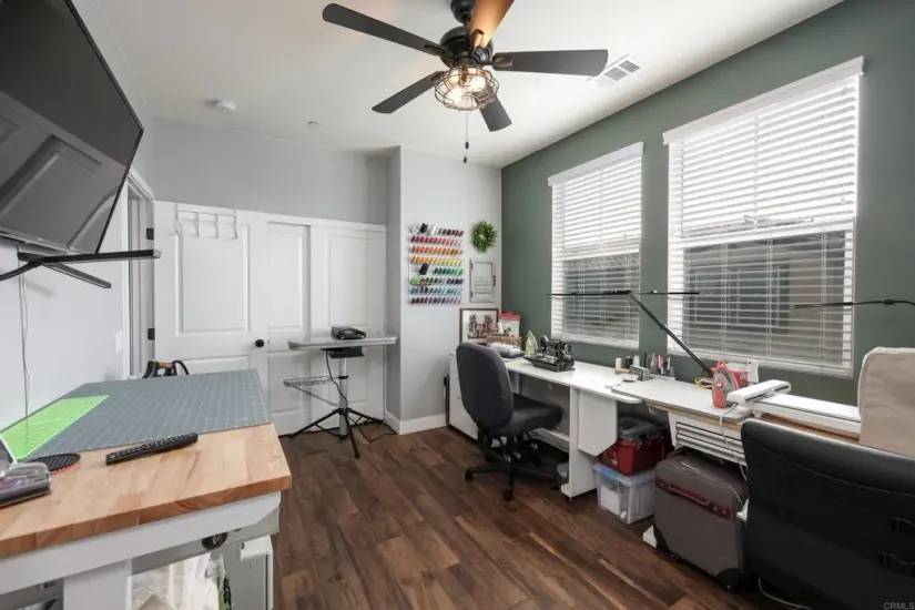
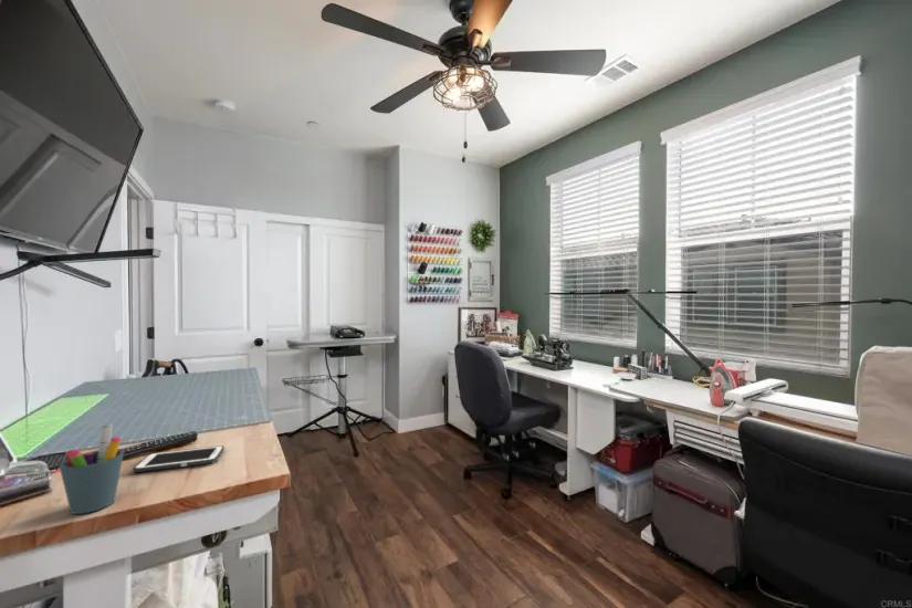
+ cell phone (181, 458)
+ pen holder (94, 468)
